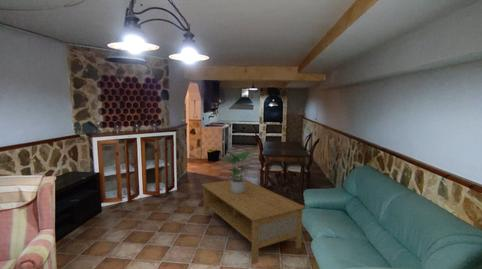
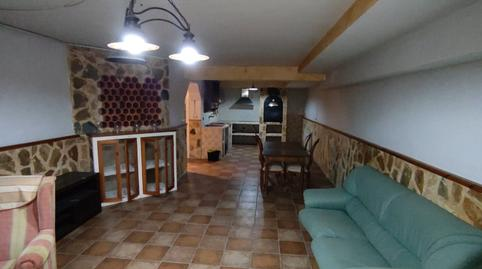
- coffee table (246, 212)
- potted plant (239, 171)
